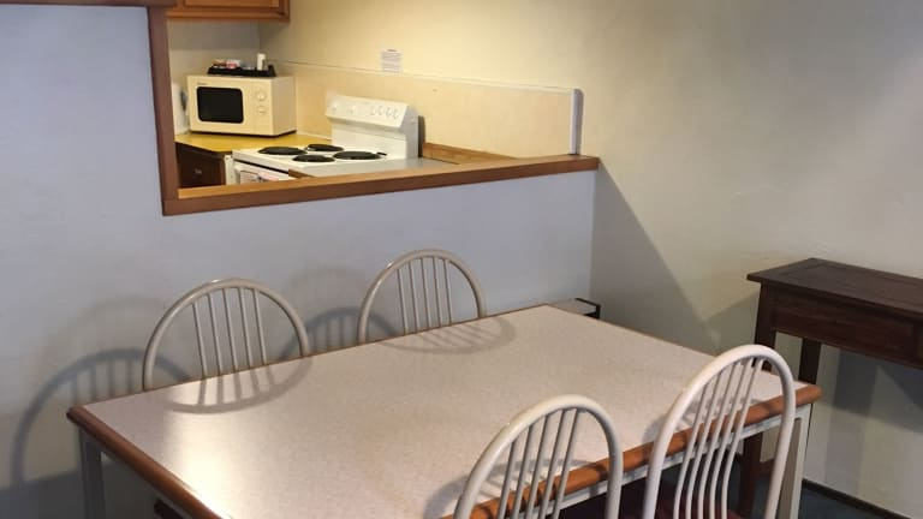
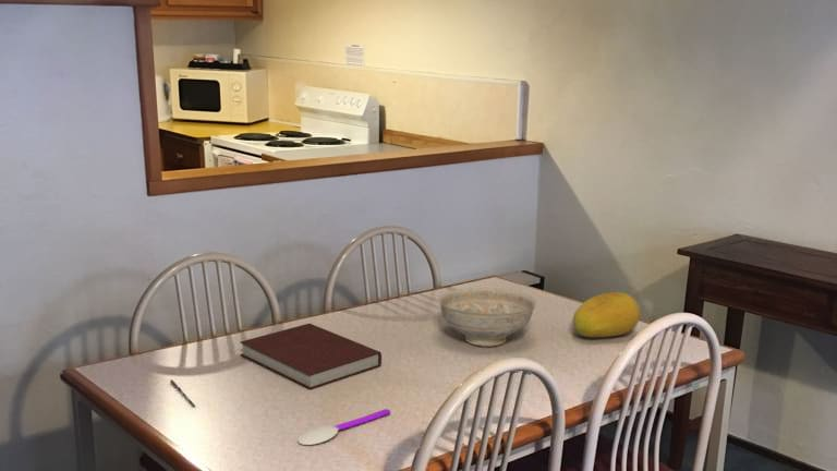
+ notebook (310, 353)
+ decorative bowl (486, 318)
+ fruit (604, 315)
+ spoon (345, 424)
+ pen (182, 392)
